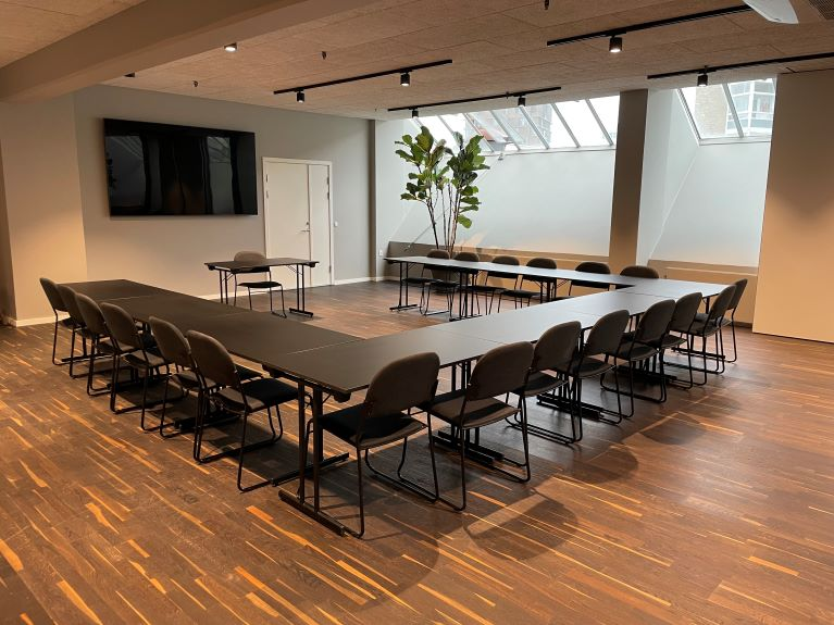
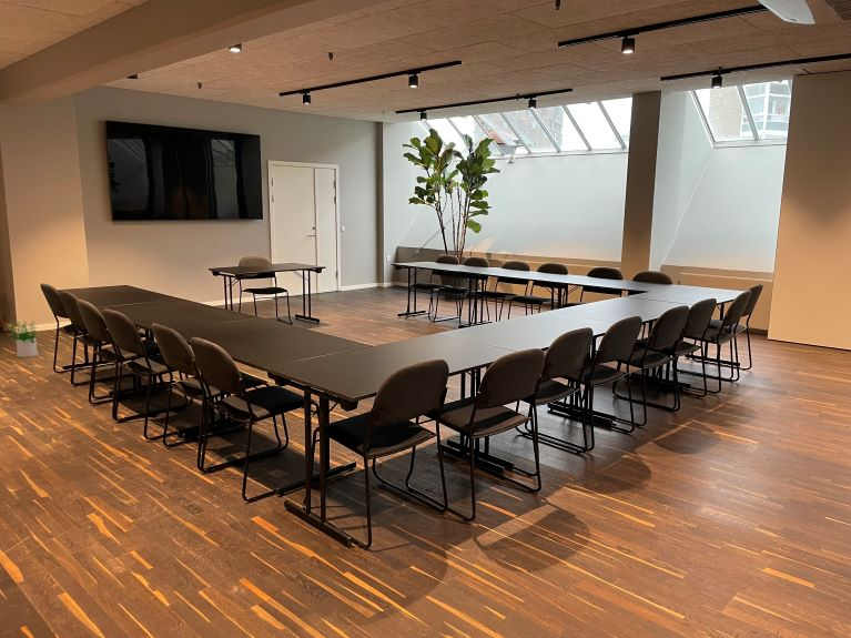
+ potted plant (23, 338)
